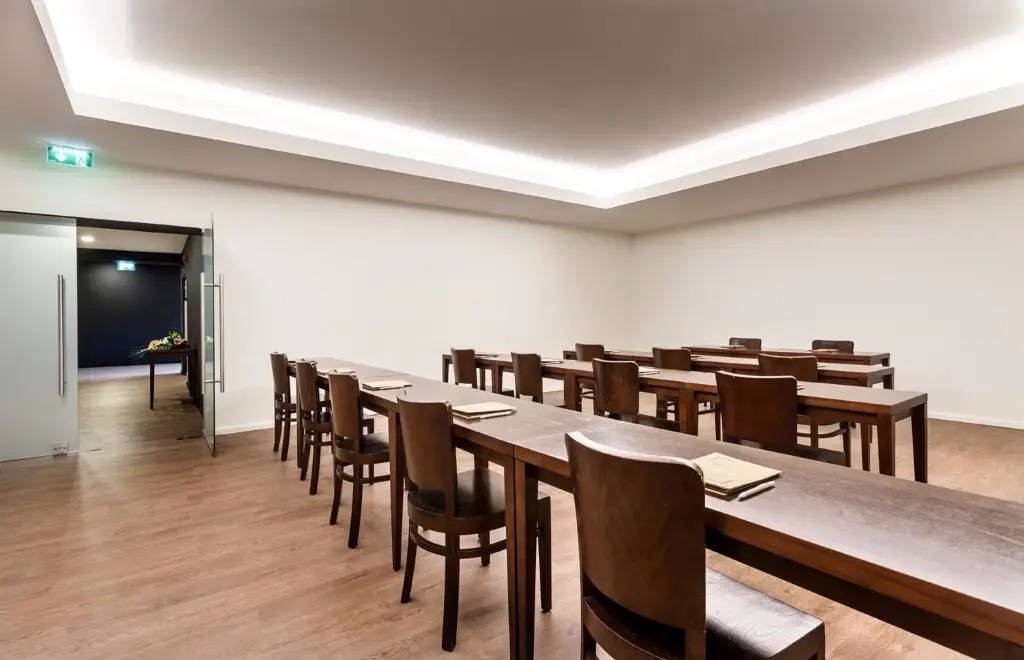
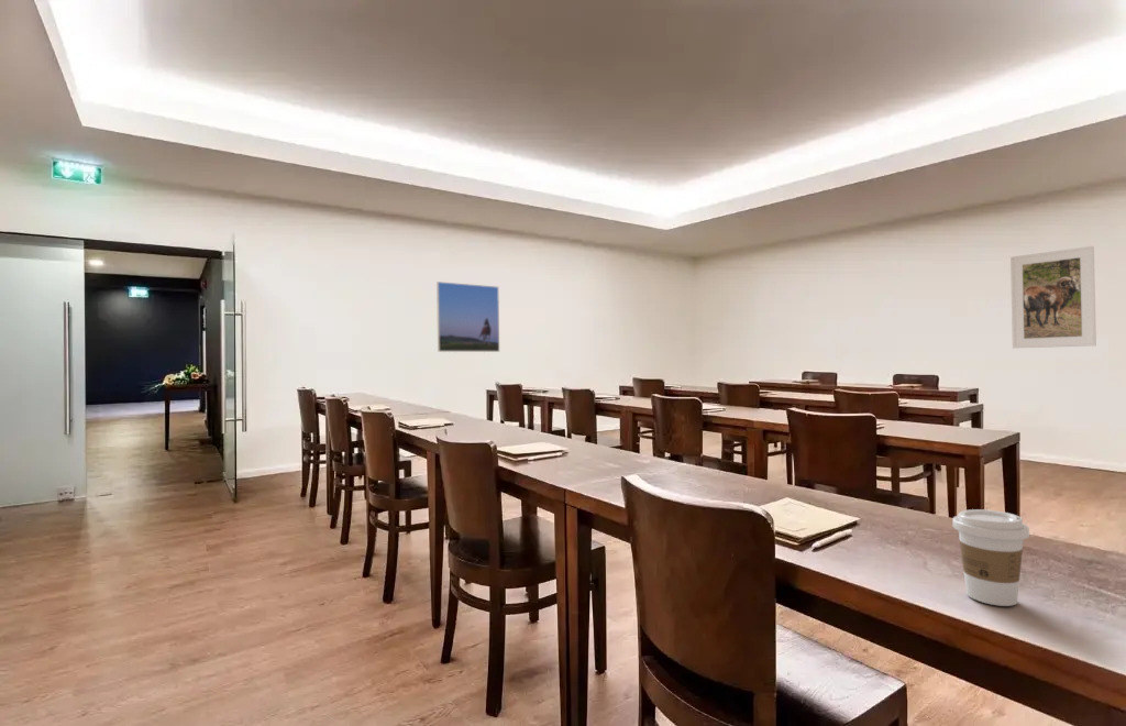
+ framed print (1051, 299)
+ coffee cup (990, 556)
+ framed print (468, 318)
